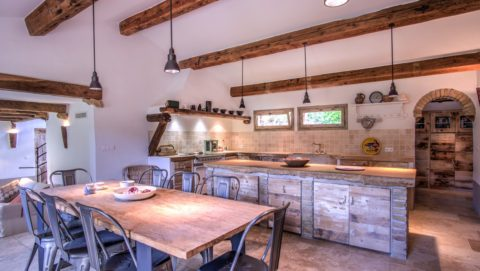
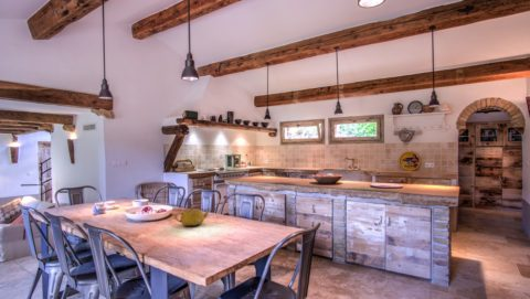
+ teapot (193, 215)
